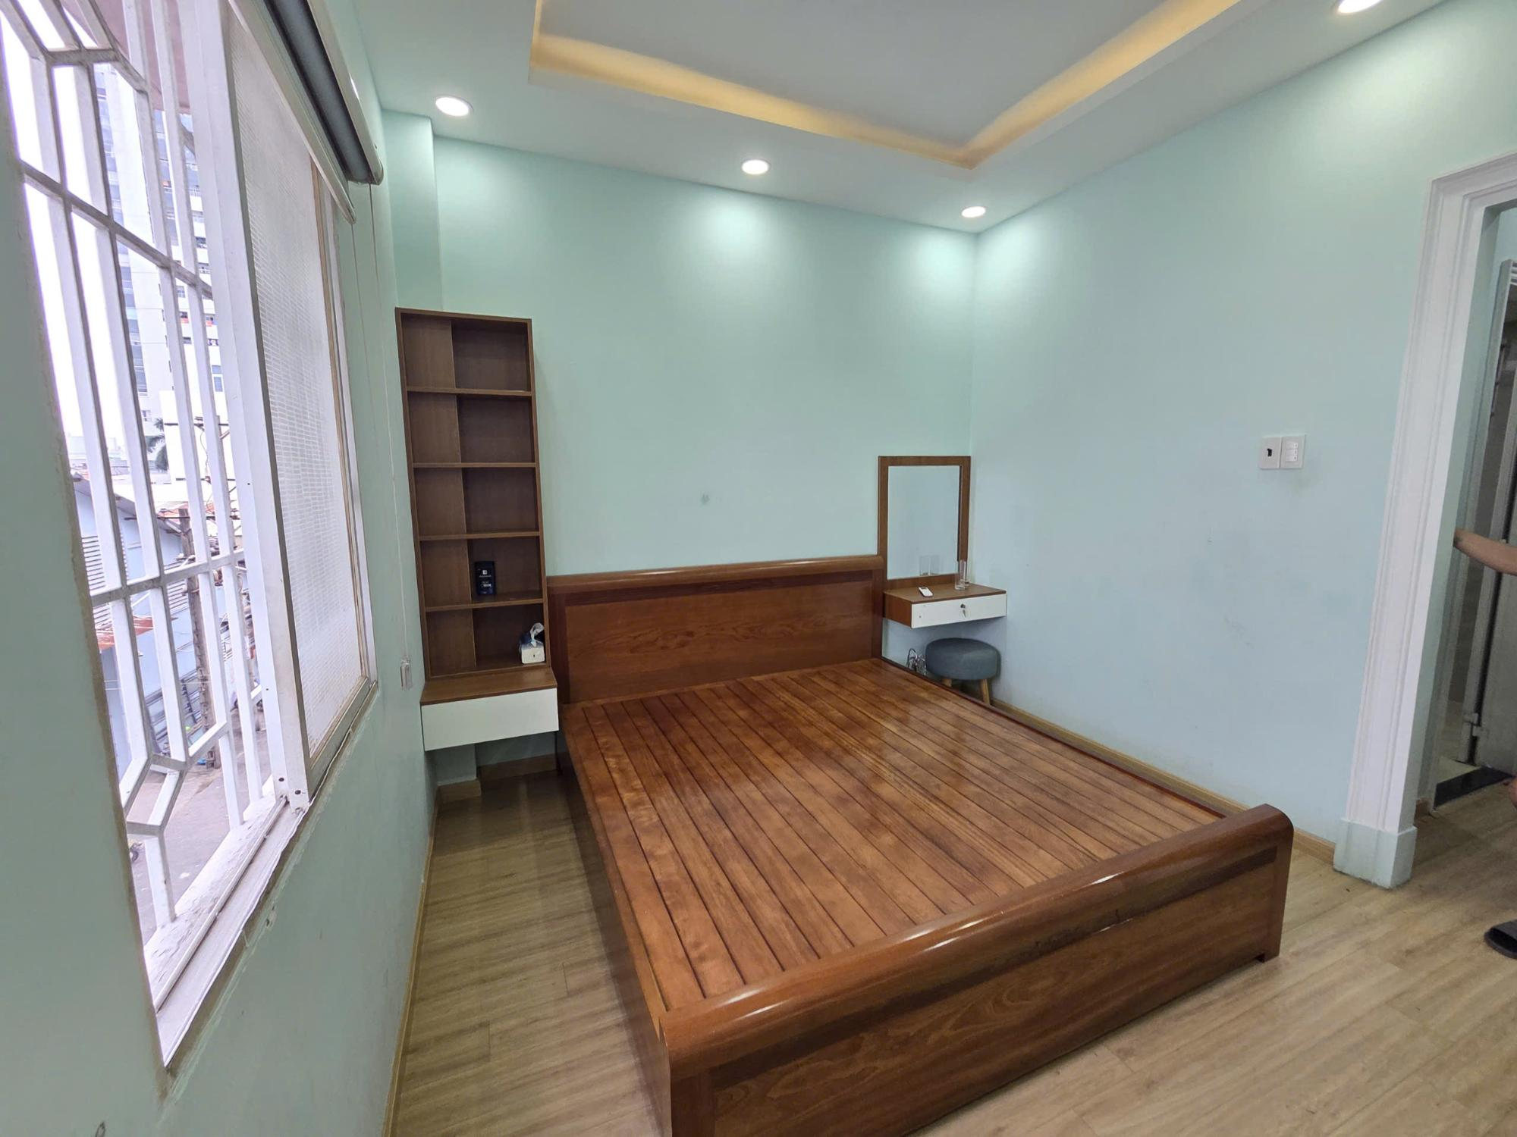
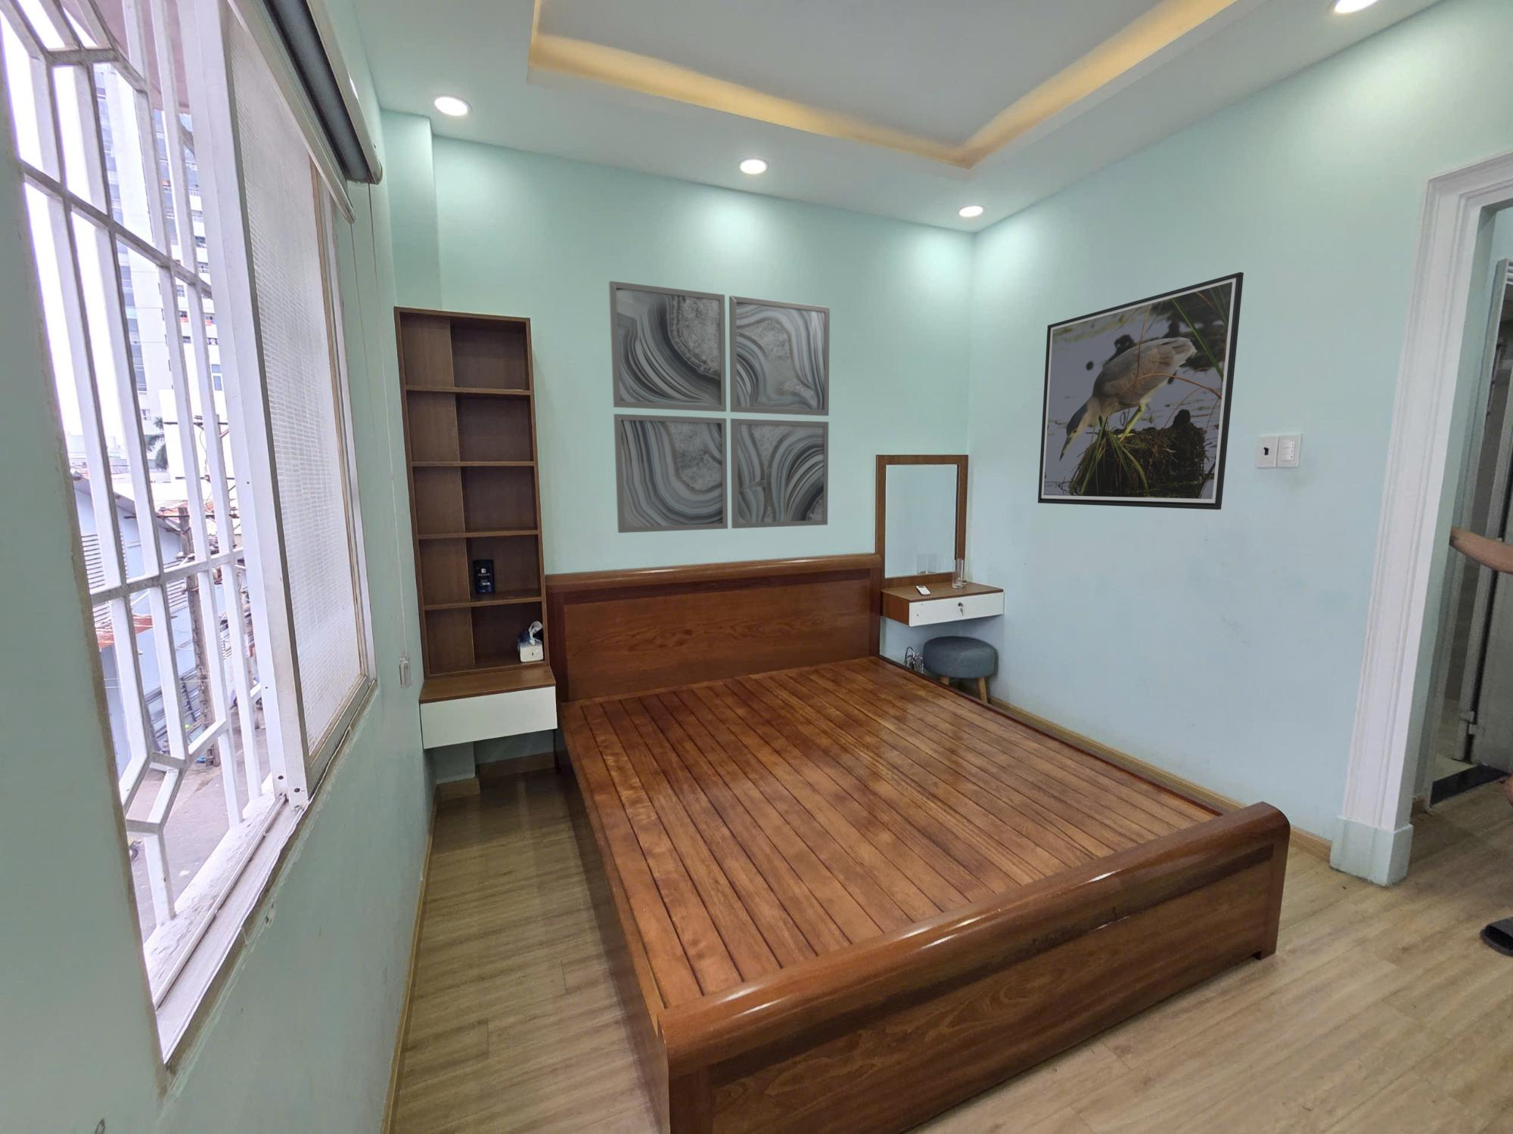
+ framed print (1123, 406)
+ wall art (730, 411)
